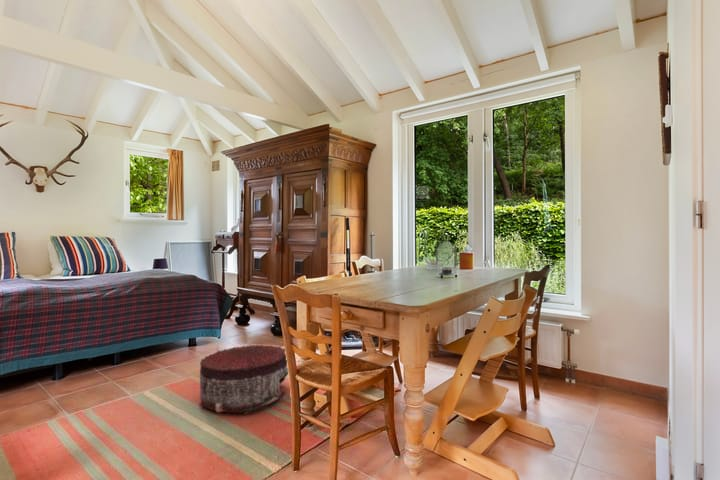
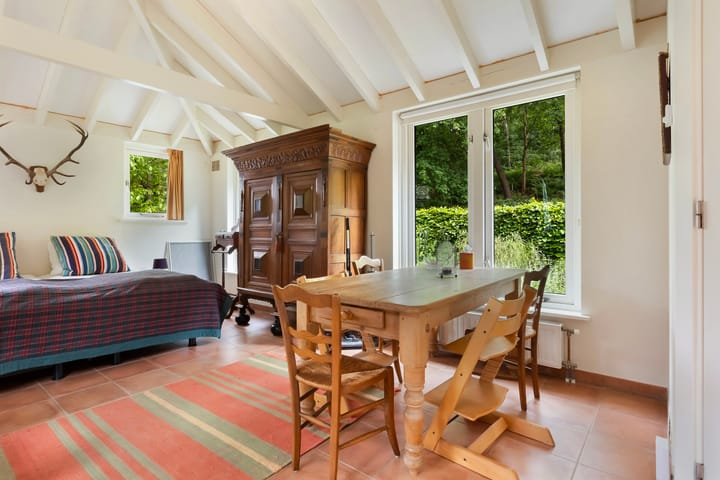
- pouf (246, 373)
